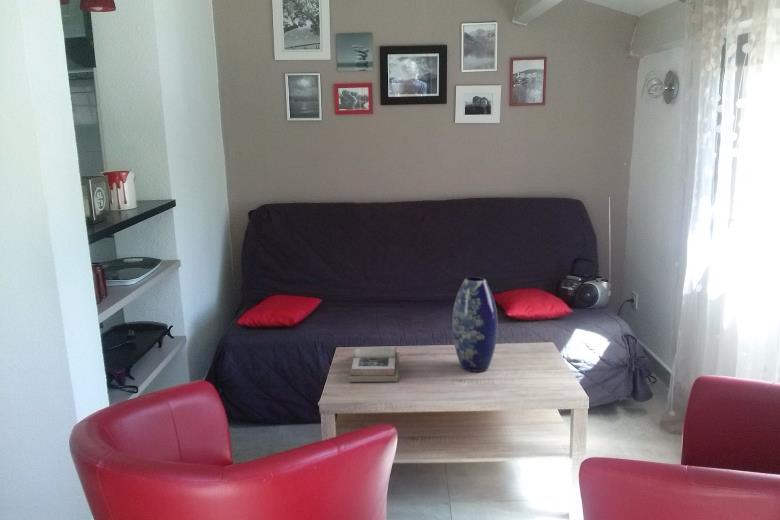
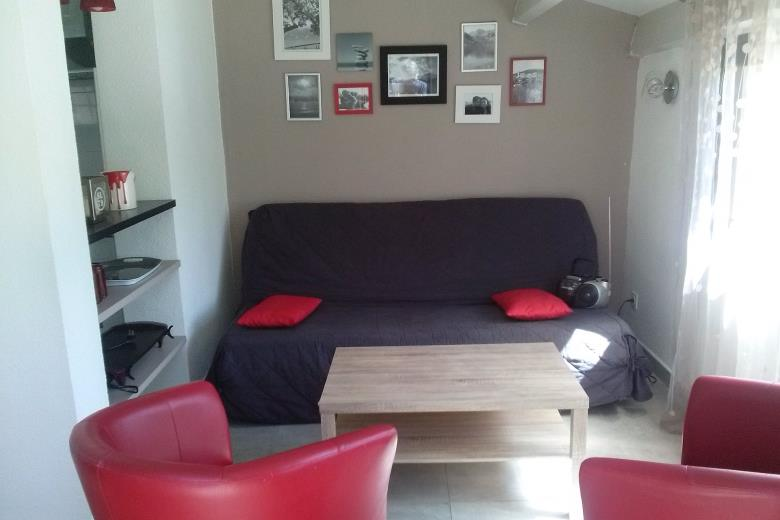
- vase (474, 323)
- book (375, 359)
